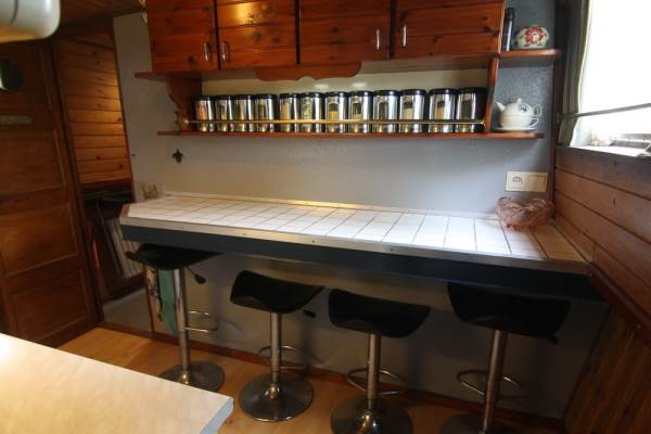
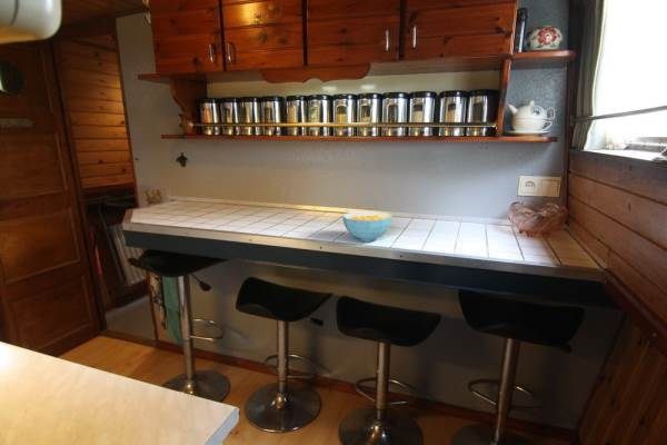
+ cereal bowl (367, 227)
